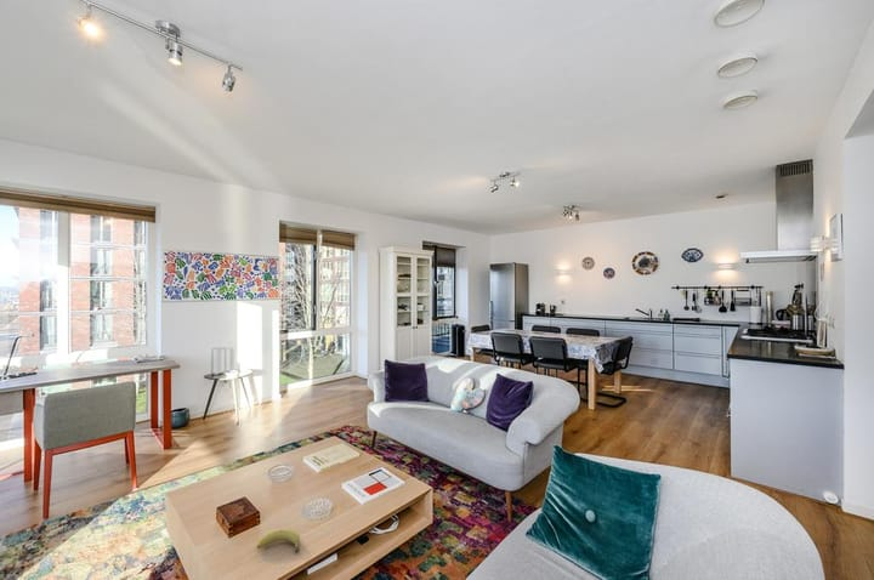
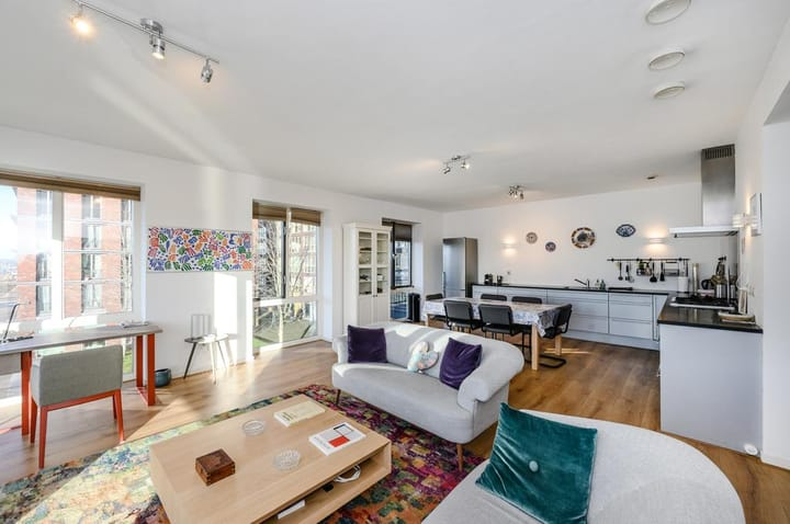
- fruit (282, 539)
